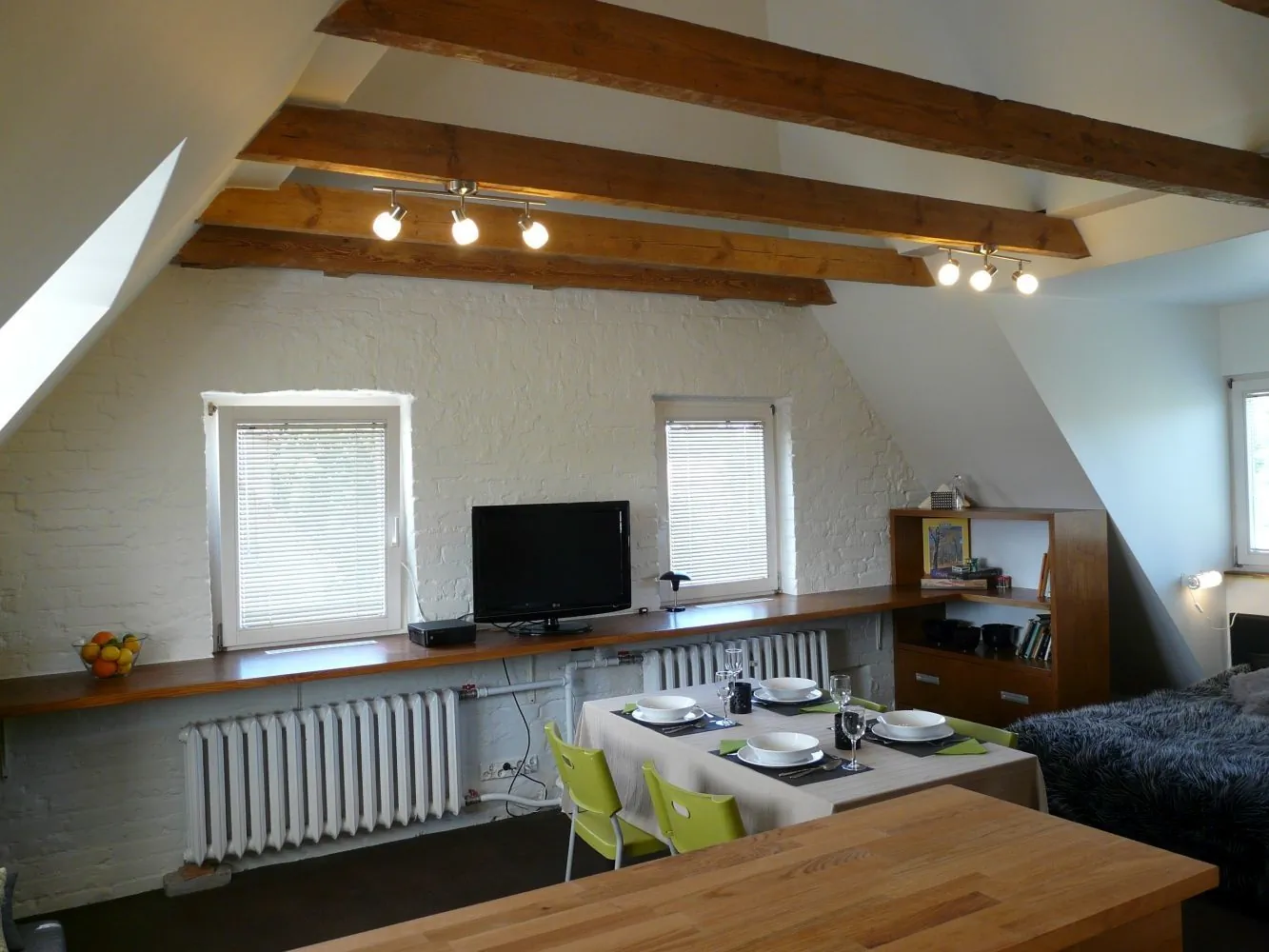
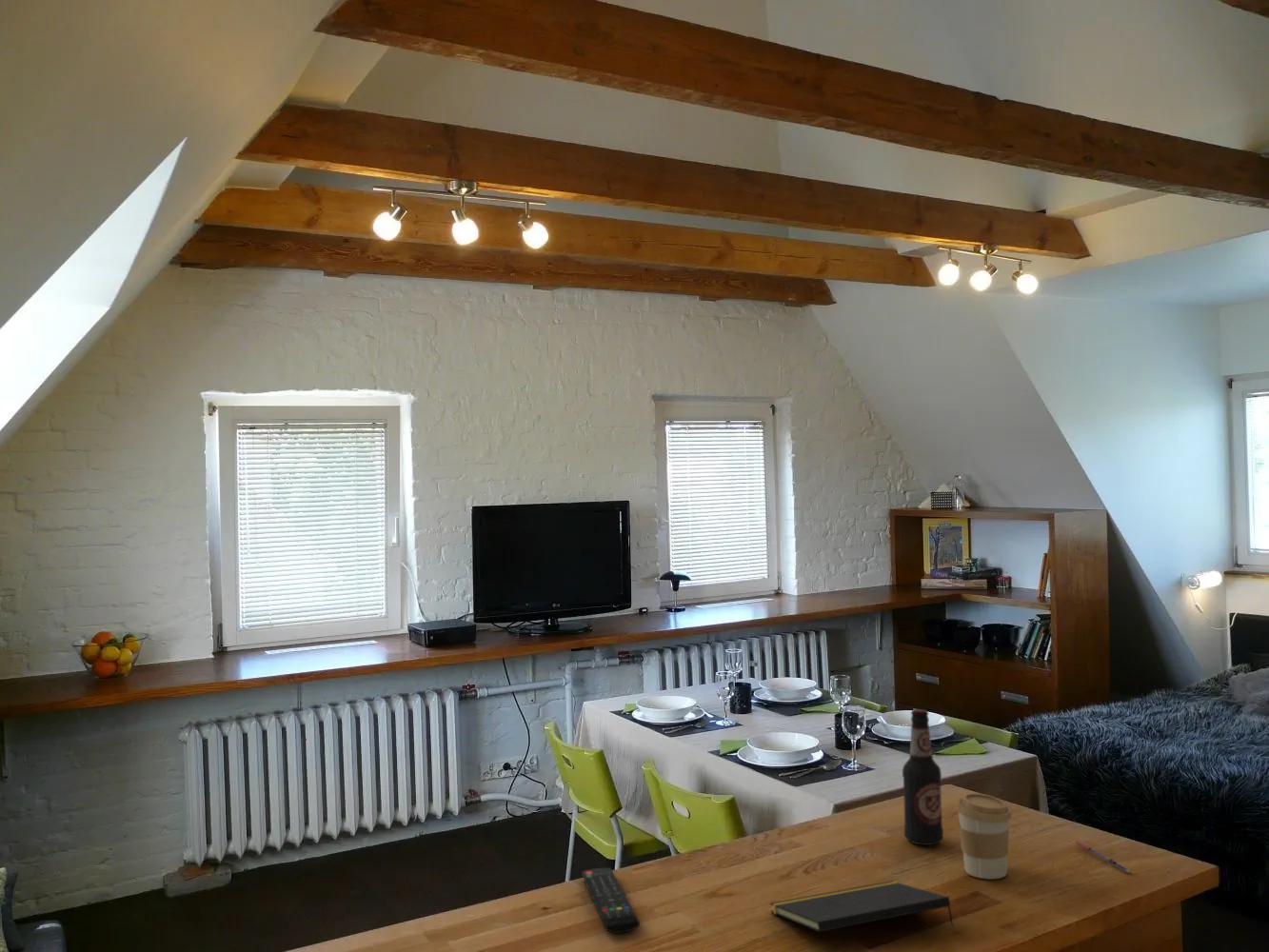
+ pen (1102, 855)
+ remote control (608, 898)
+ bottle (922, 775)
+ notepad (857, 904)
+ coffee cup (984, 834)
